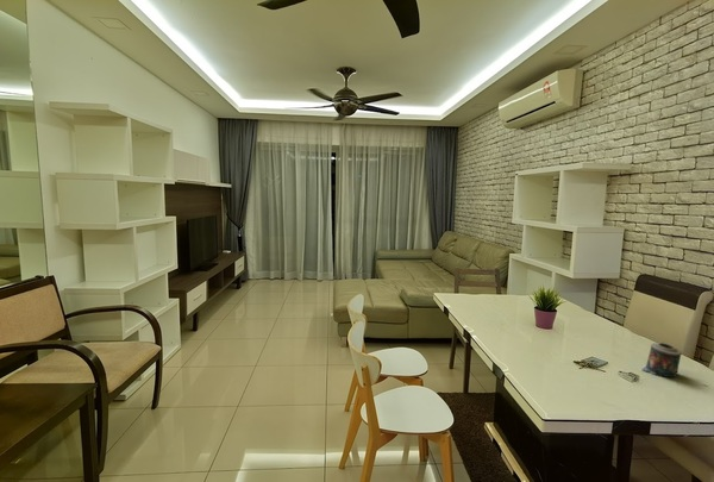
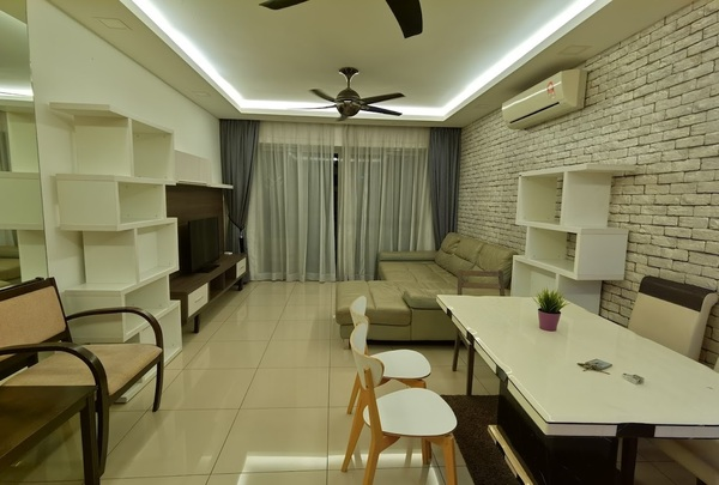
- candle (658, 357)
